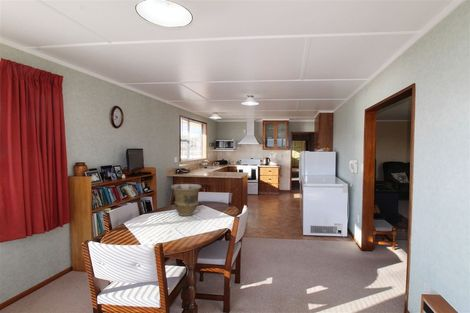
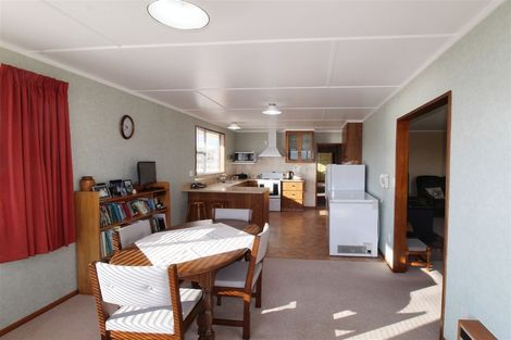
- vase (186, 200)
